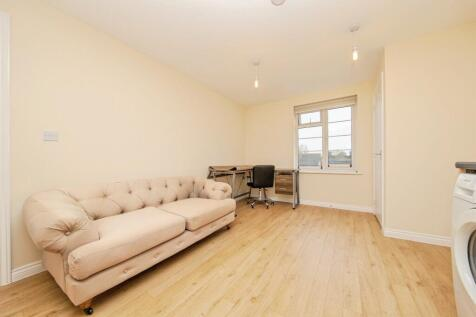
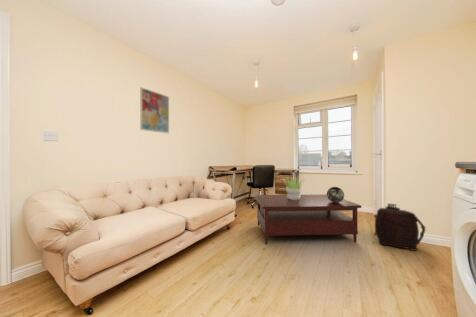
+ potted plant (293, 188)
+ backpack (395, 225)
+ wall art (155, 112)
+ coffee table (301, 216)
+ decorative sphere (335, 194)
